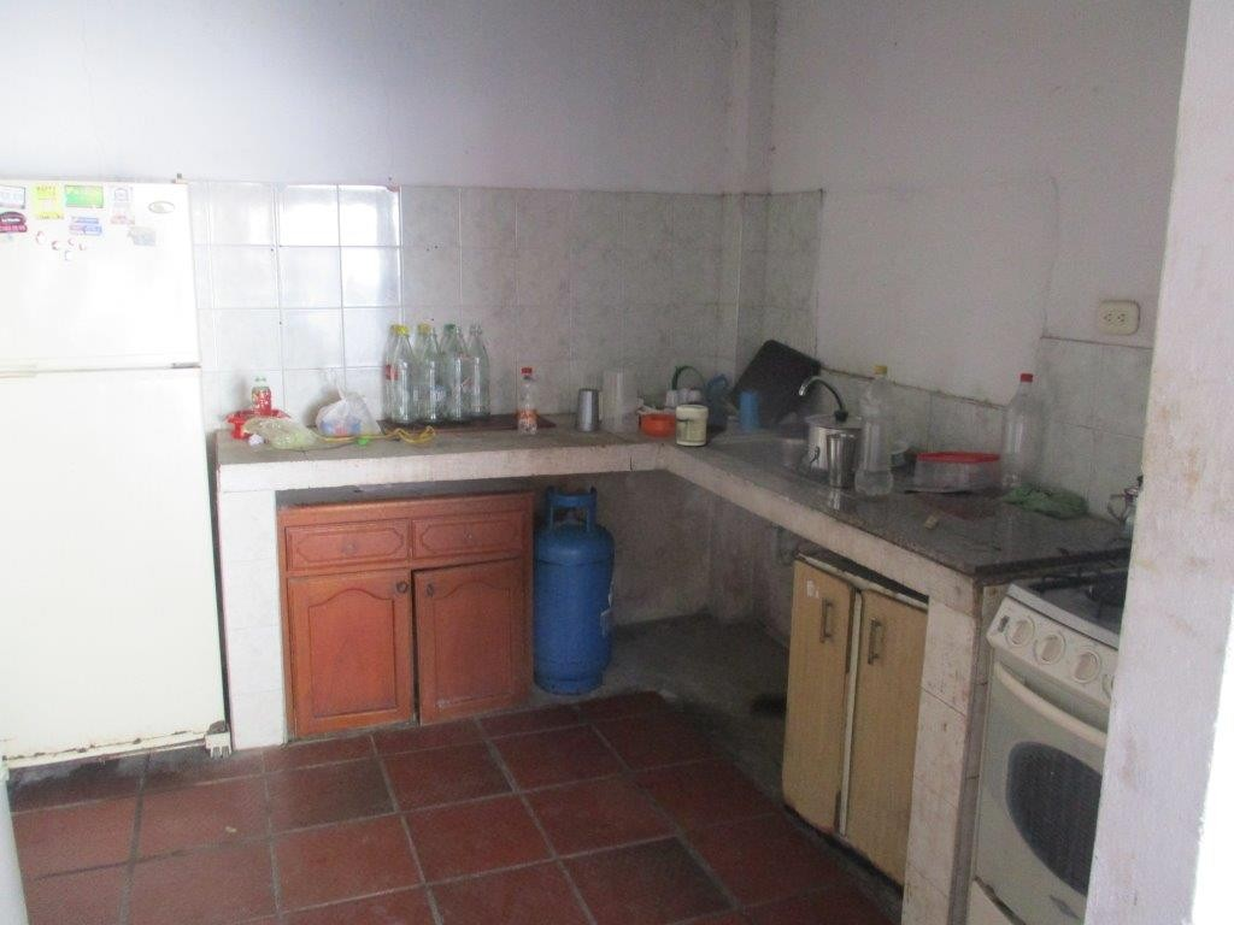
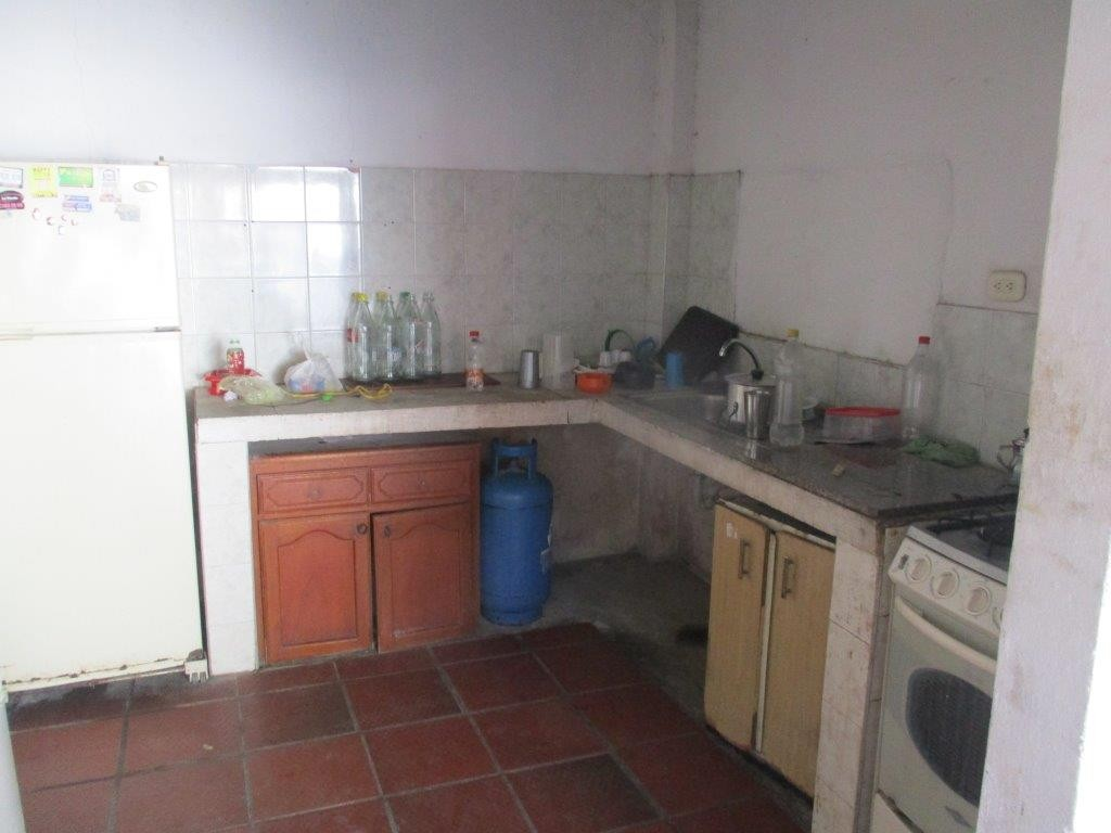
- jar (691, 424)
